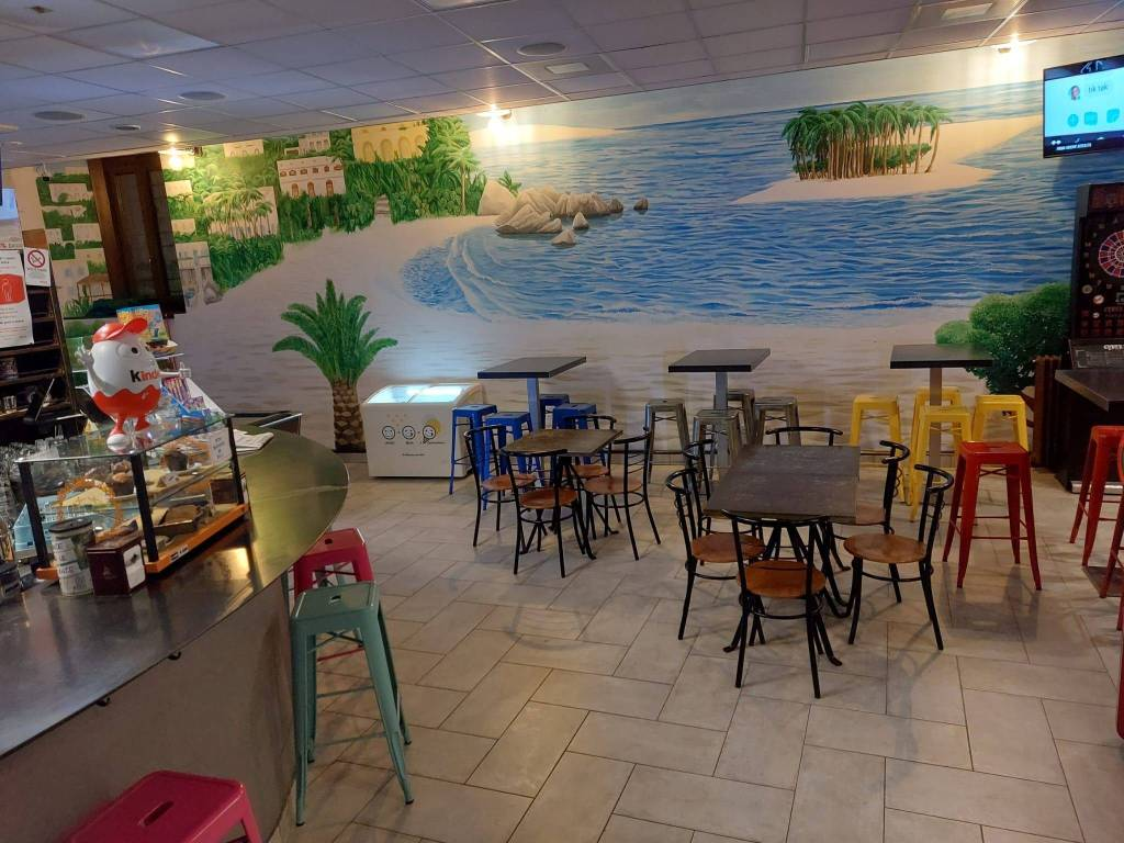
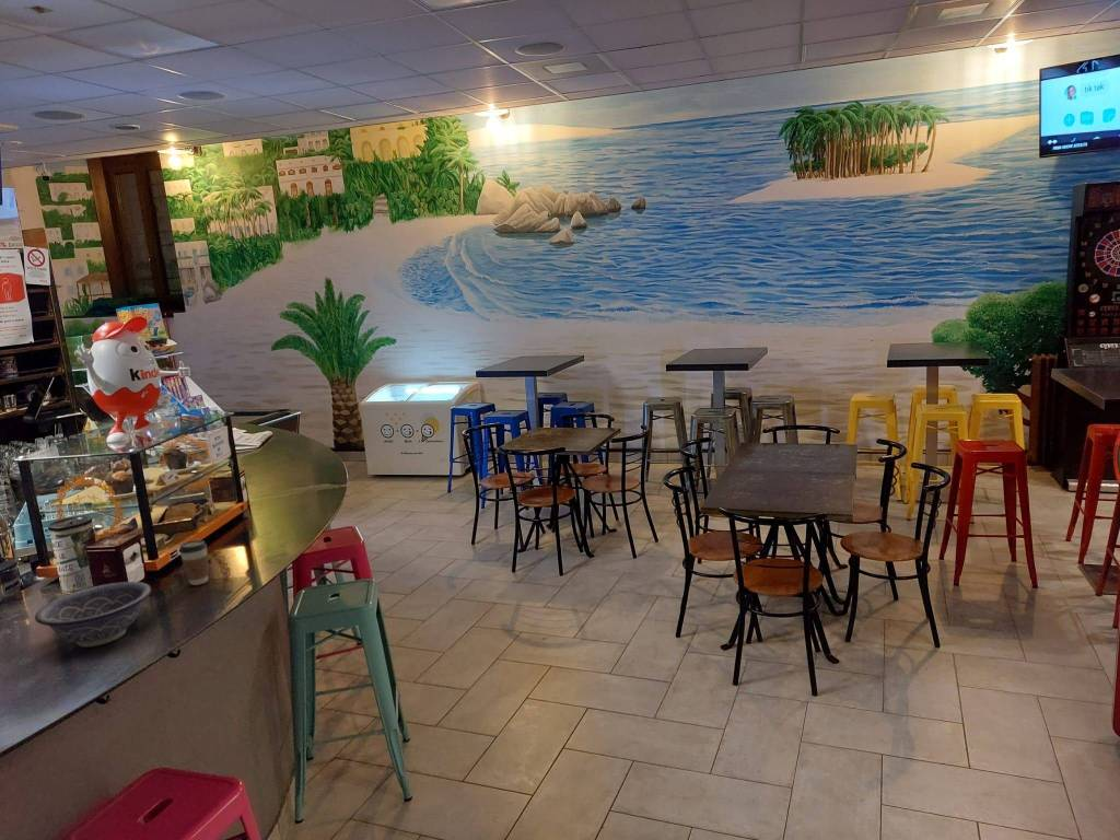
+ decorative bowl (97, 619)
+ coffee cup (196, 562)
